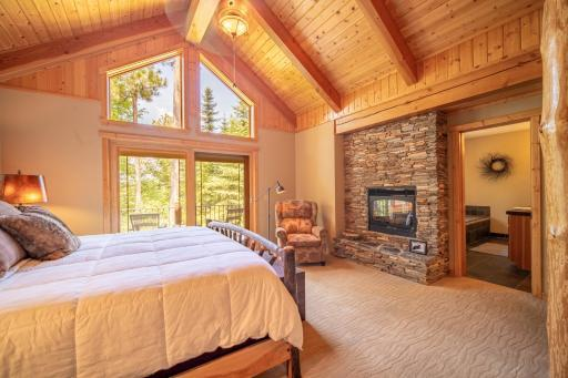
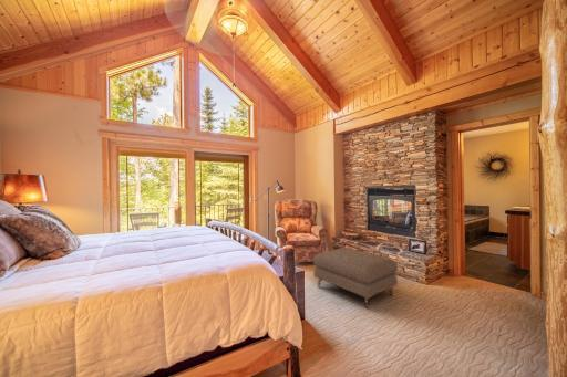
+ ottoman (353, 272)
